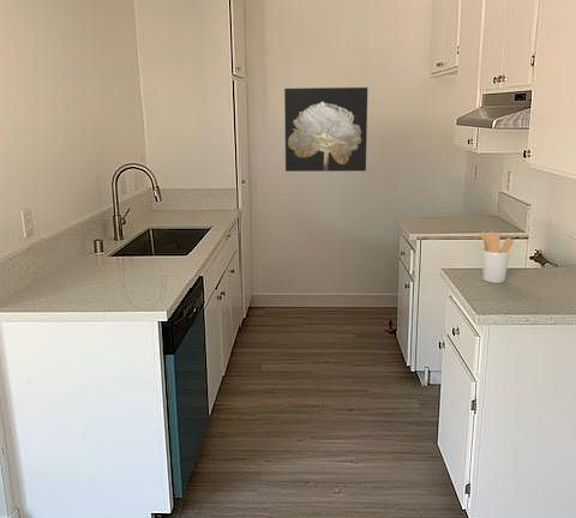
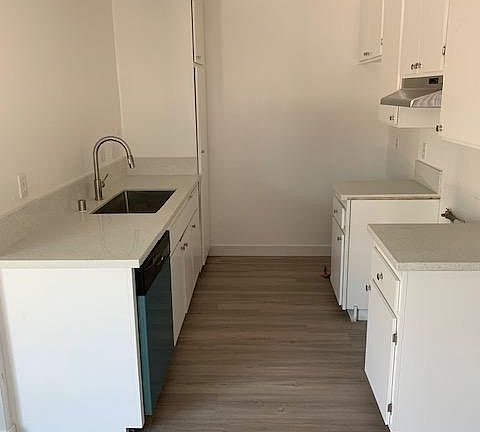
- utensil holder (493, 255)
- wall art (325, 130)
